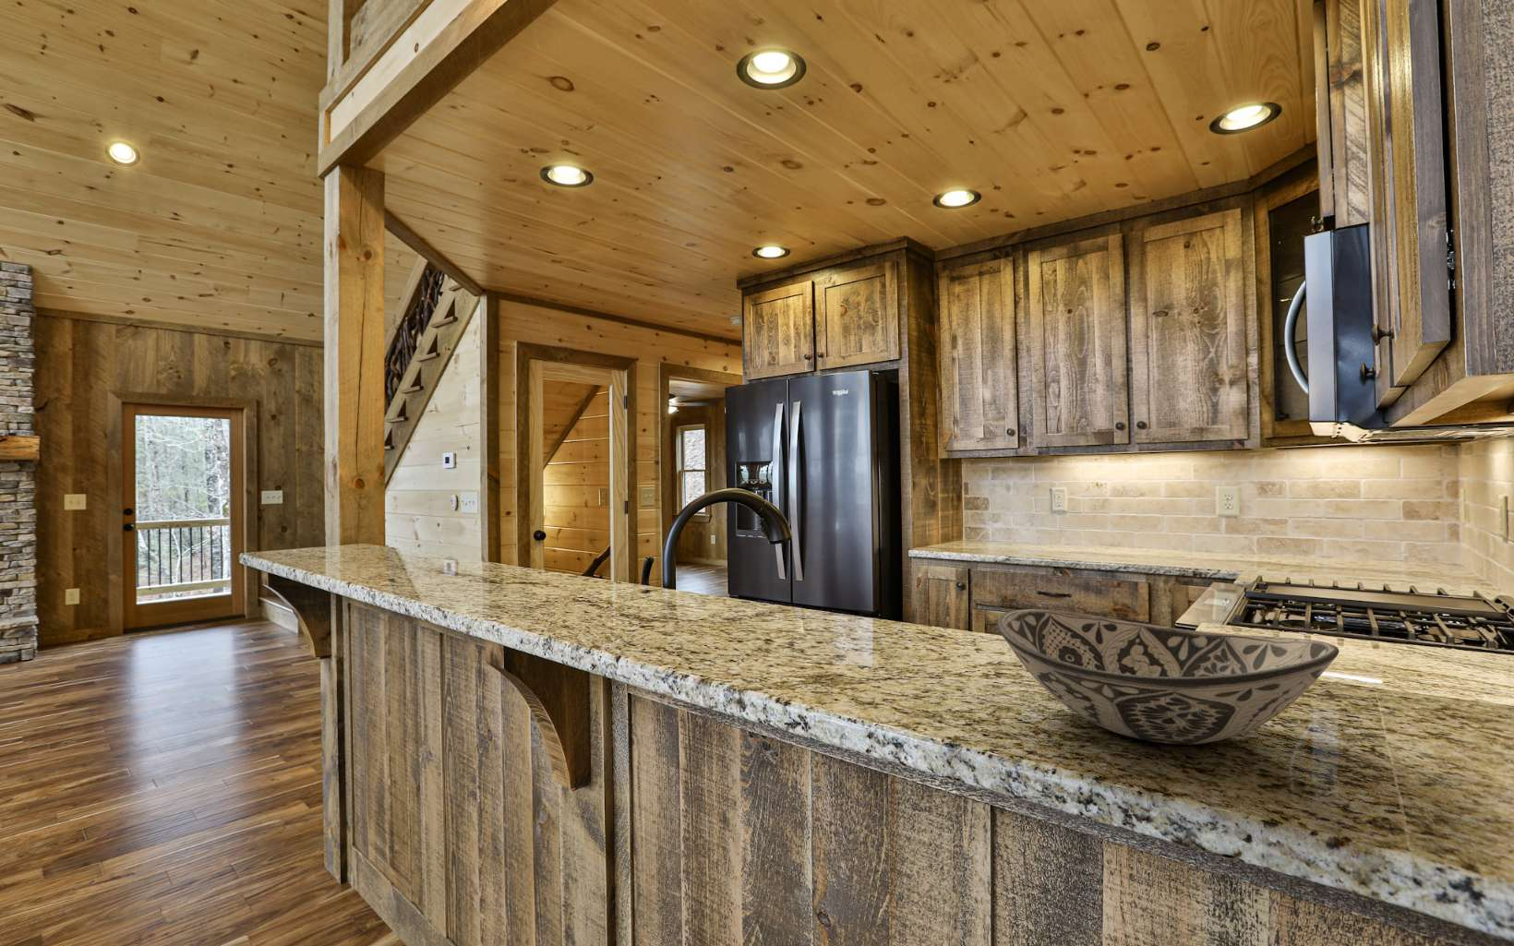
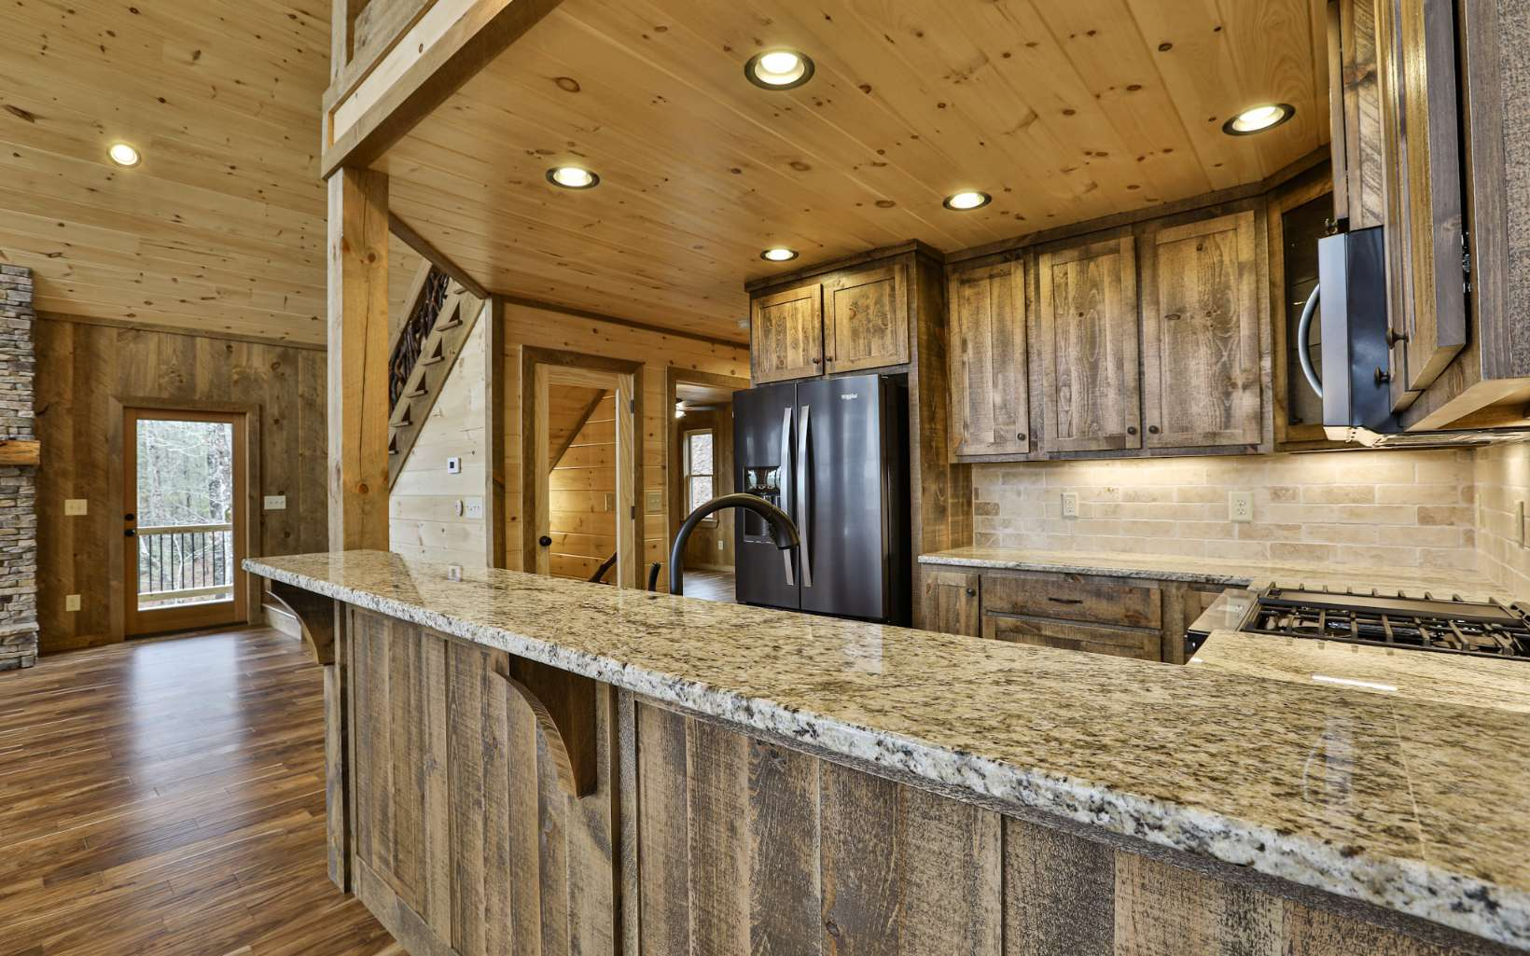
- decorative bowl (1150, 678)
